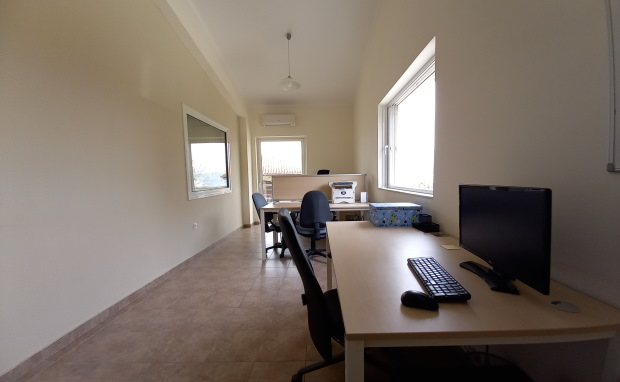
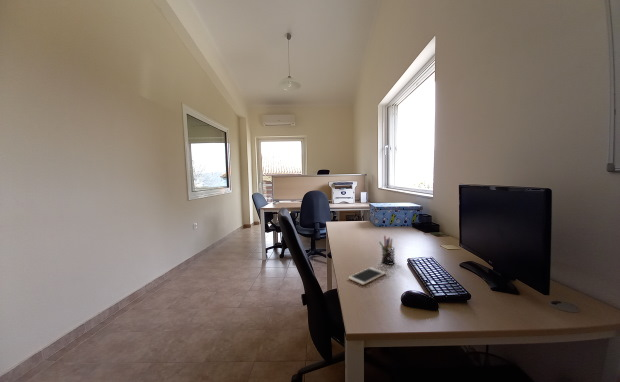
+ pen holder (386, 249)
+ cell phone (367, 275)
